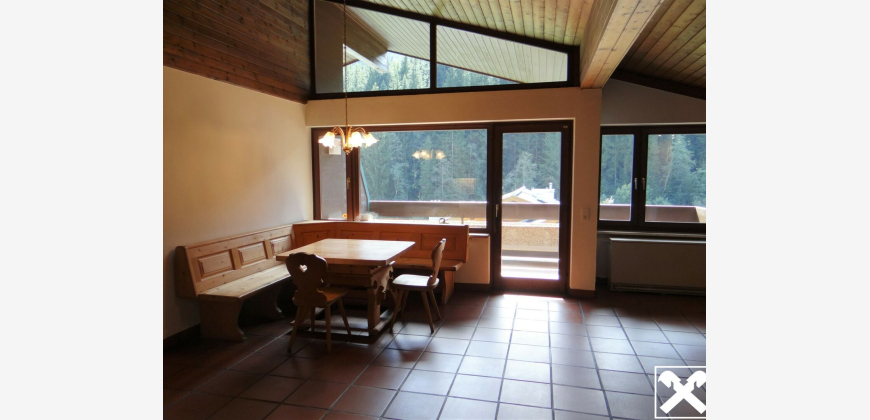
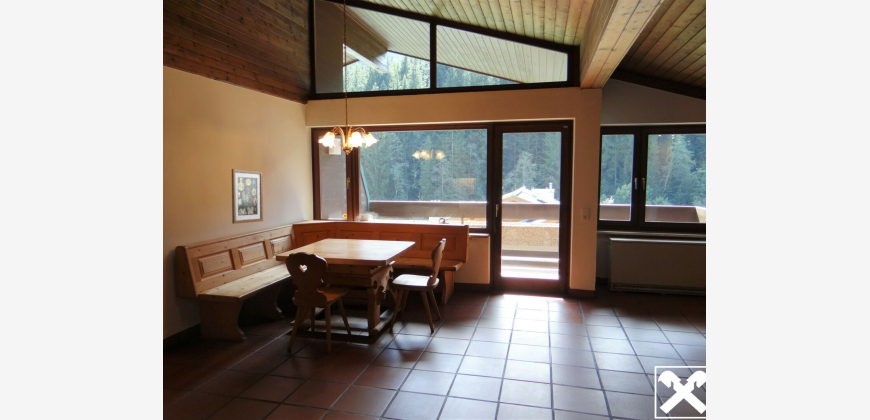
+ wall art (248, 196)
